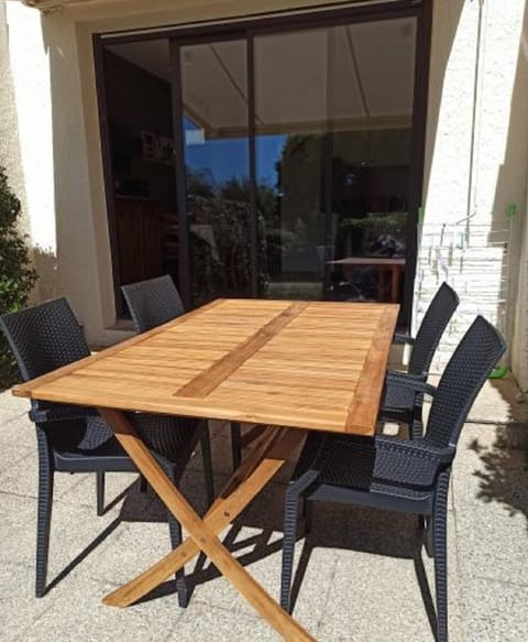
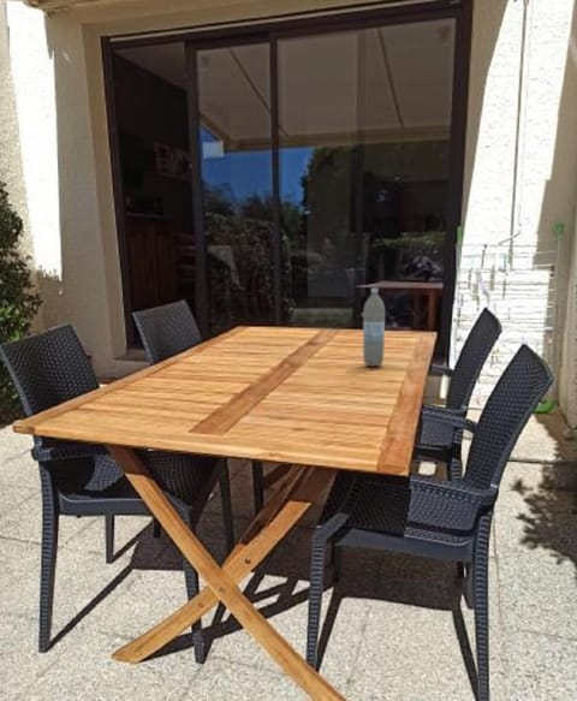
+ water bottle (374, 327)
